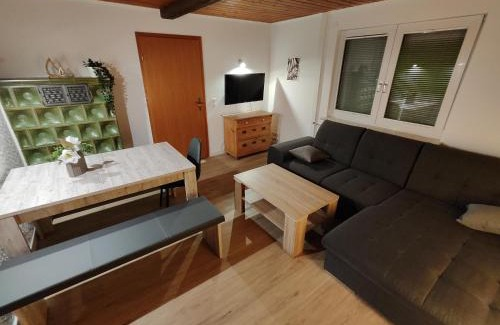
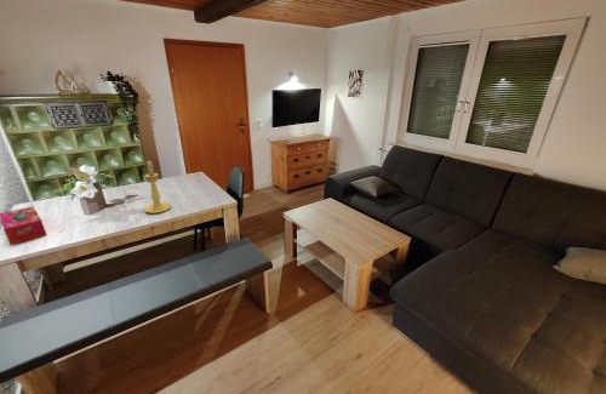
+ candle holder (153, 184)
+ tissue box (22, 224)
